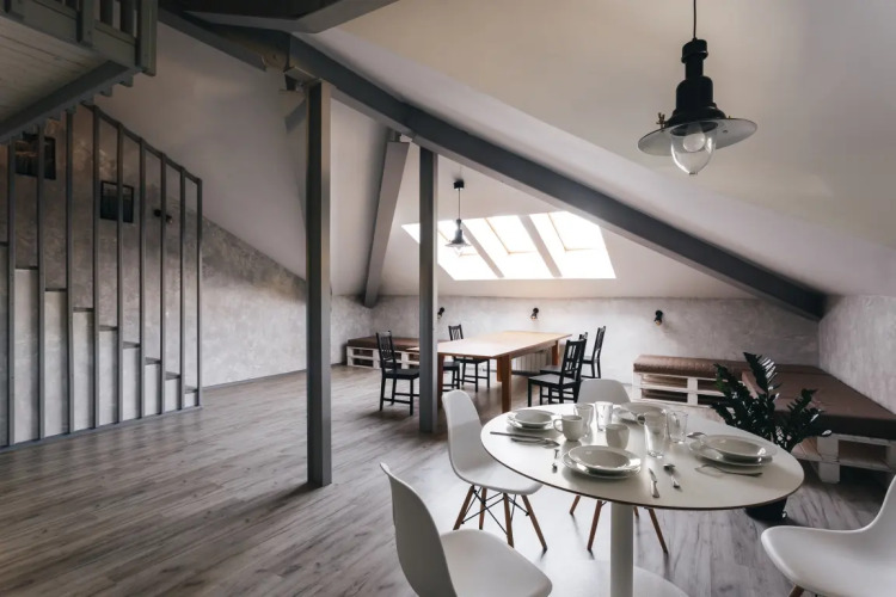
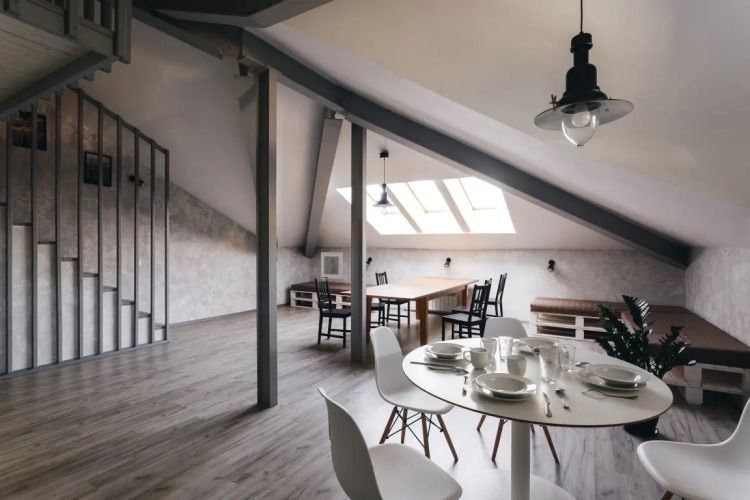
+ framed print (331, 265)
